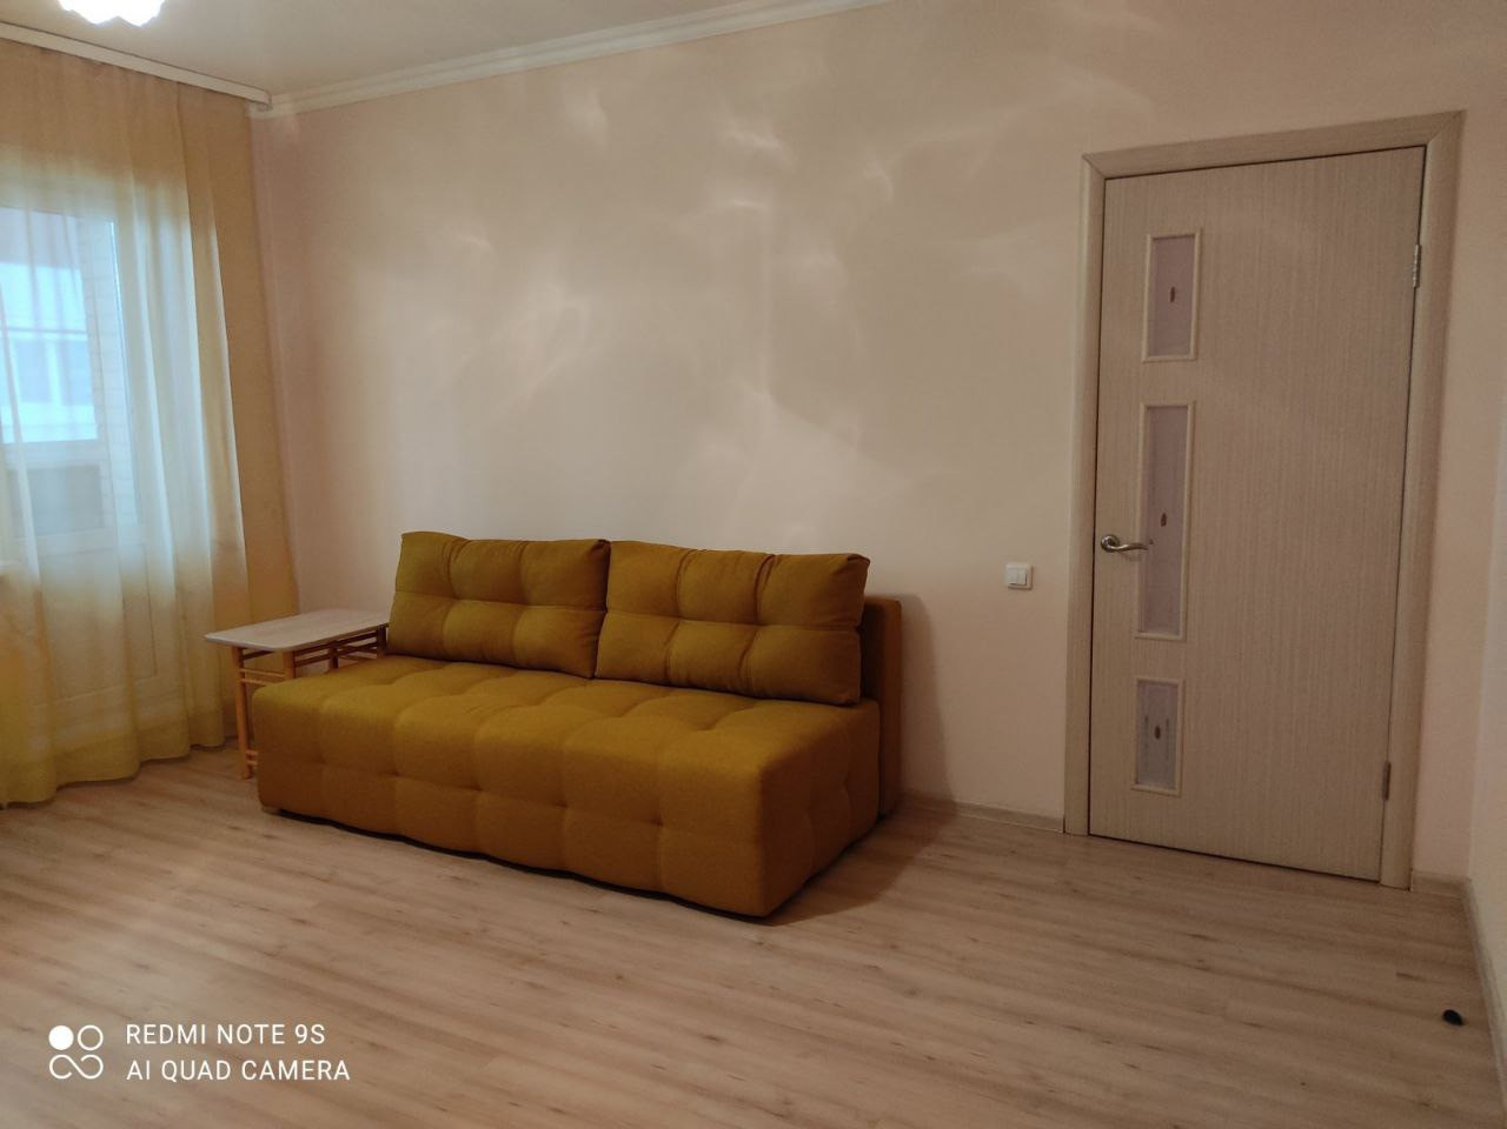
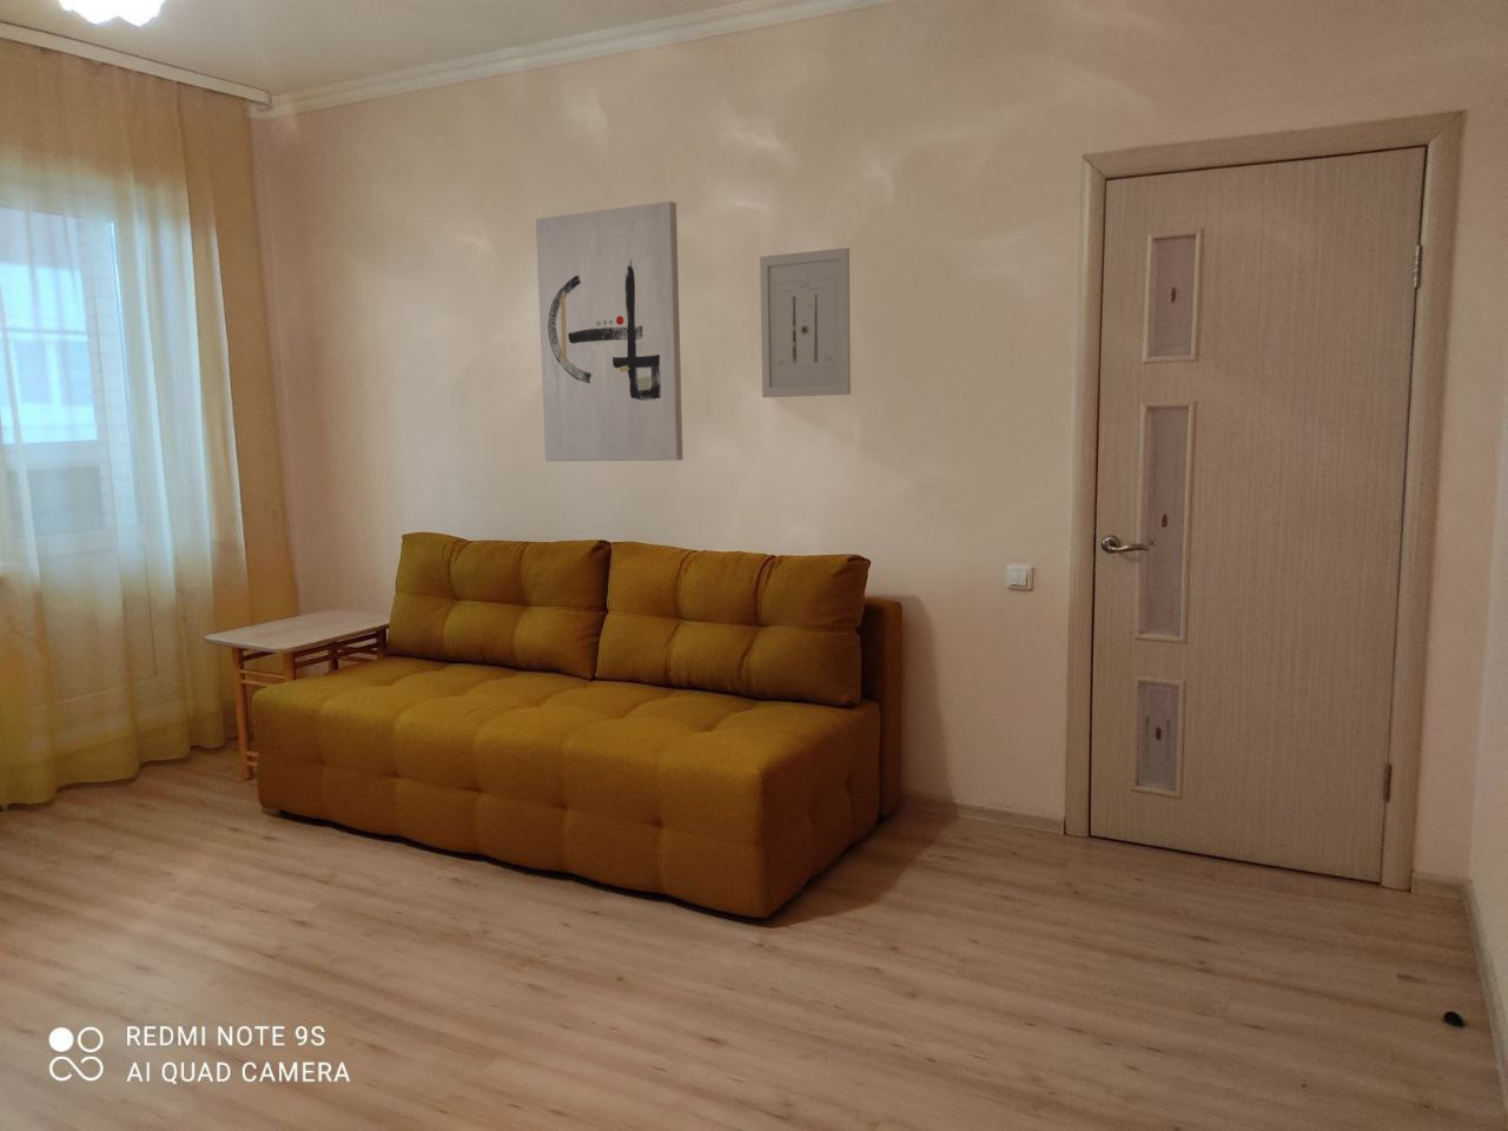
+ wall art (608, 337)
+ wall art (804, 324)
